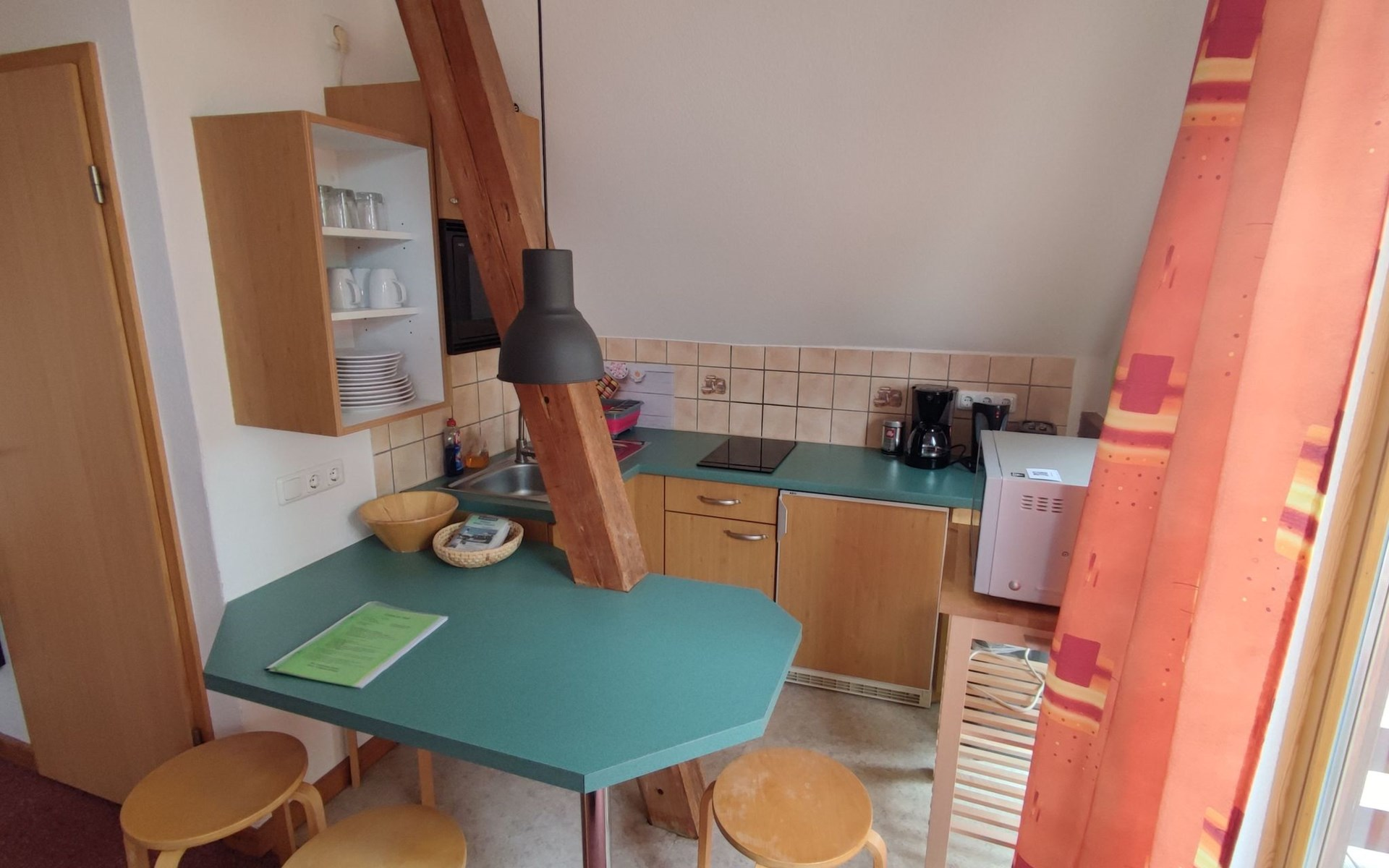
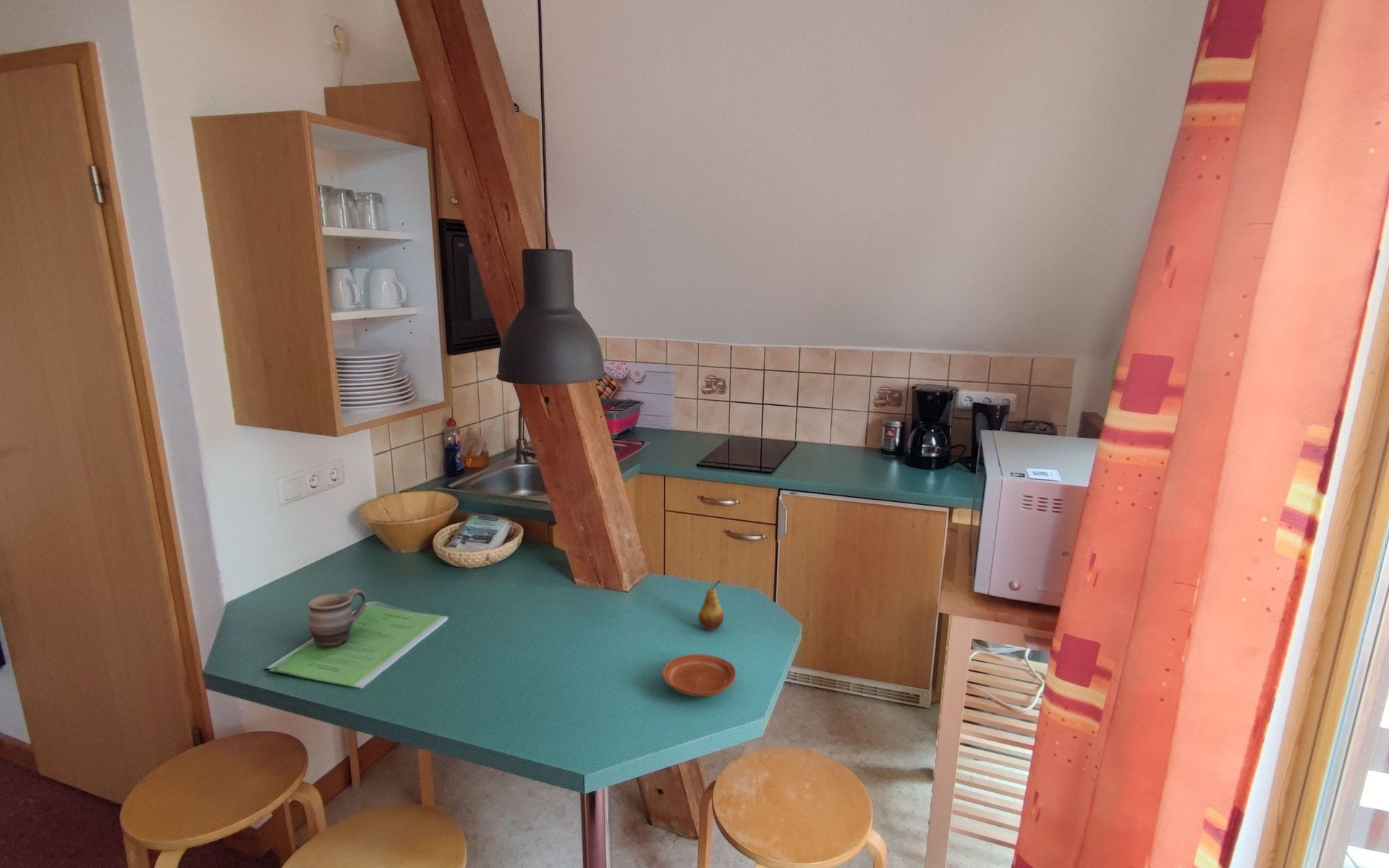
+ mug (337, 616)
+ fruit (711, 603)
+ plate (699, 679)
